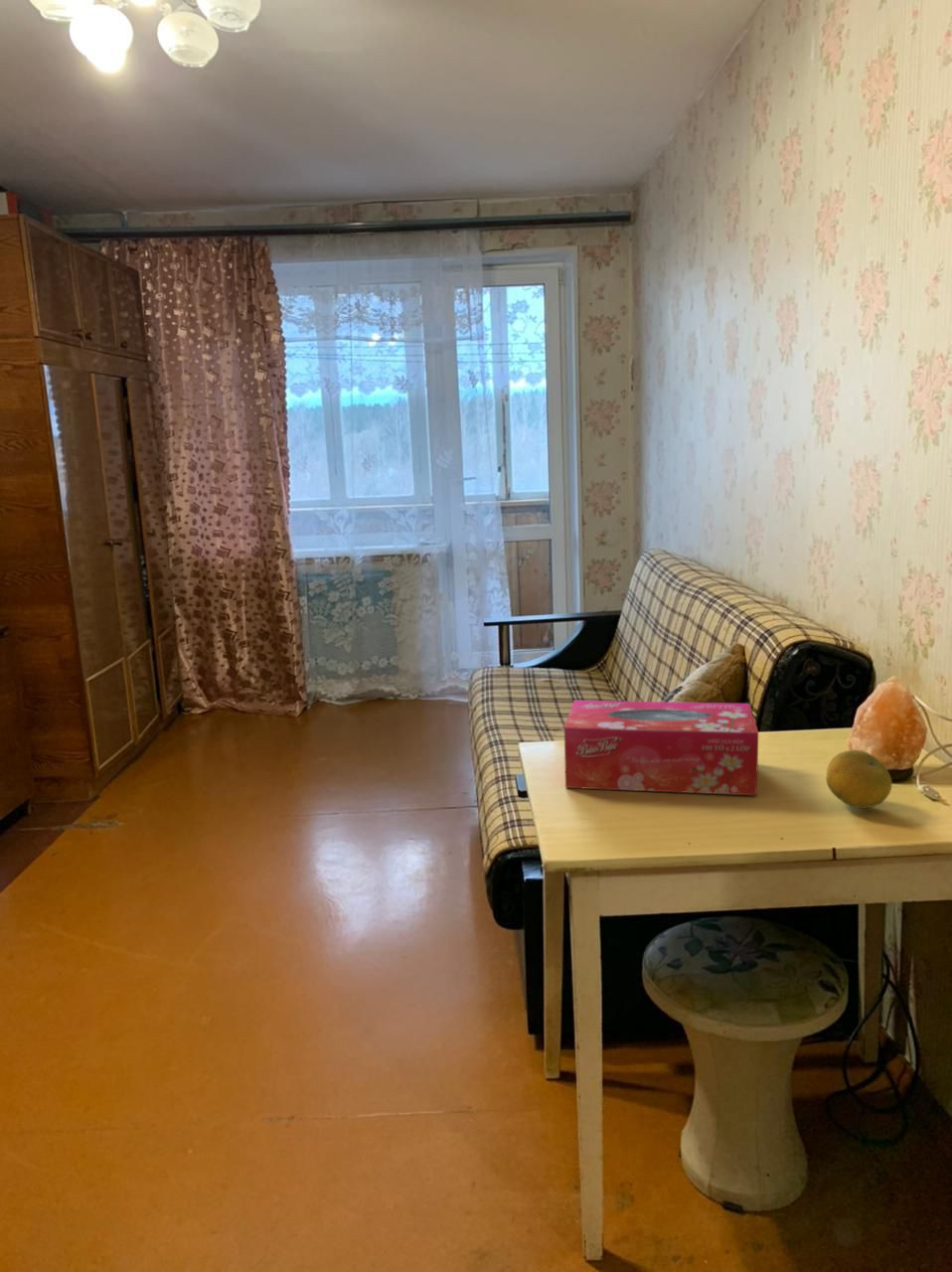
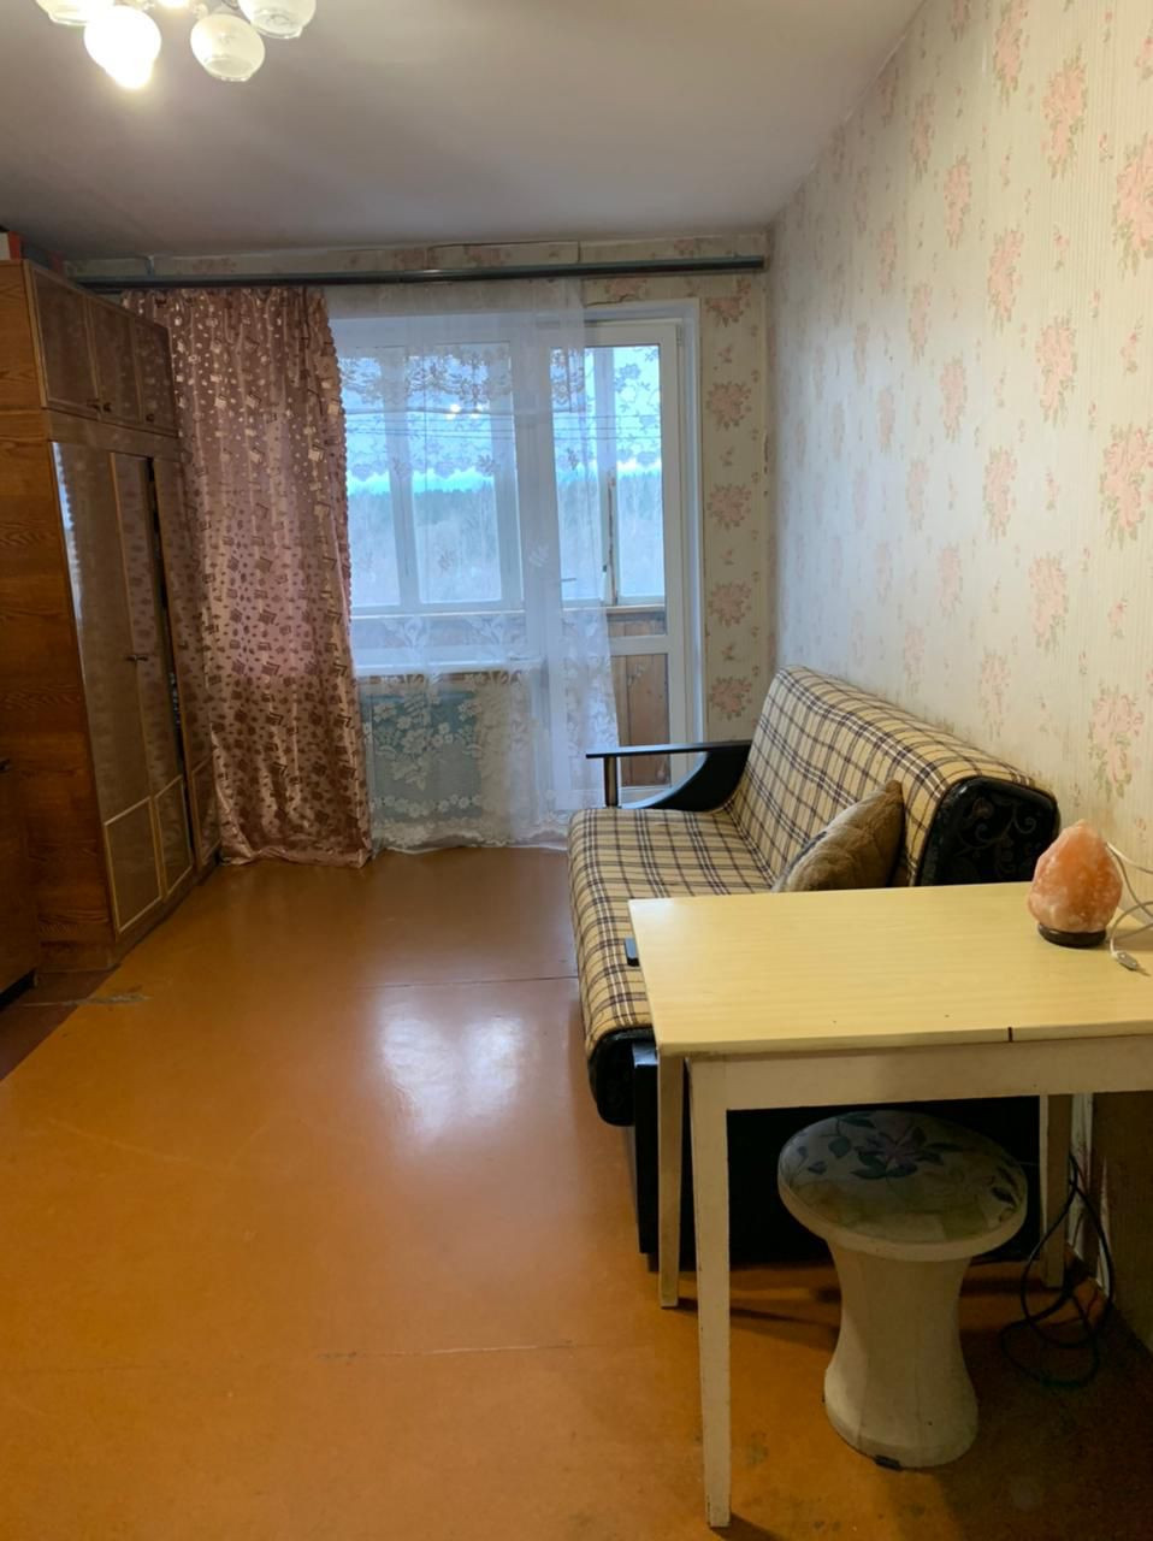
- tissue box (659, 744)
- fruit (858, 779)
